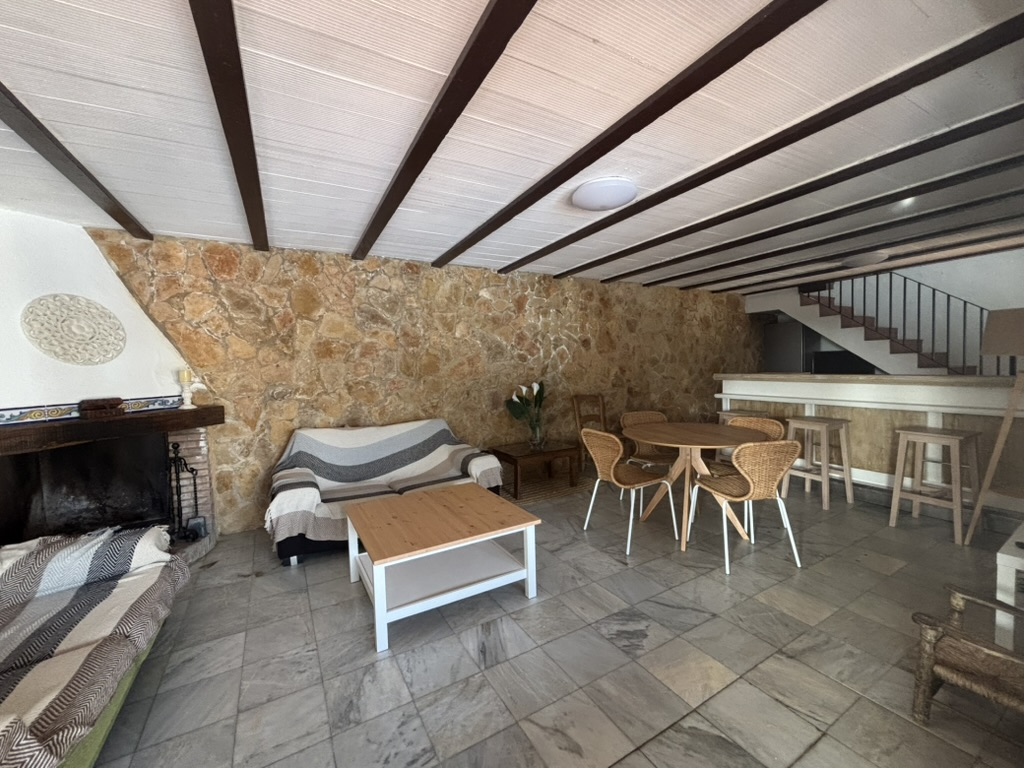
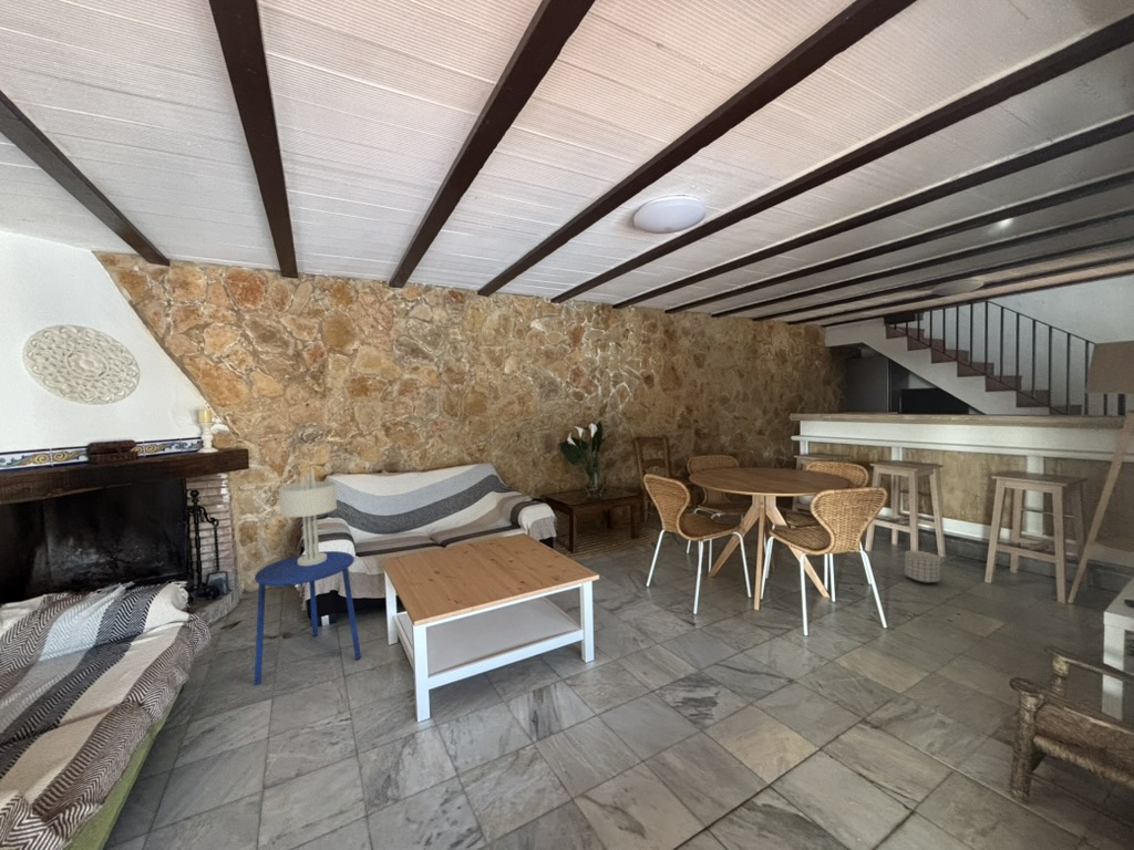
+ side table (312, 612)
+ table lamp (309, 515)
+ planter (921, 568)
